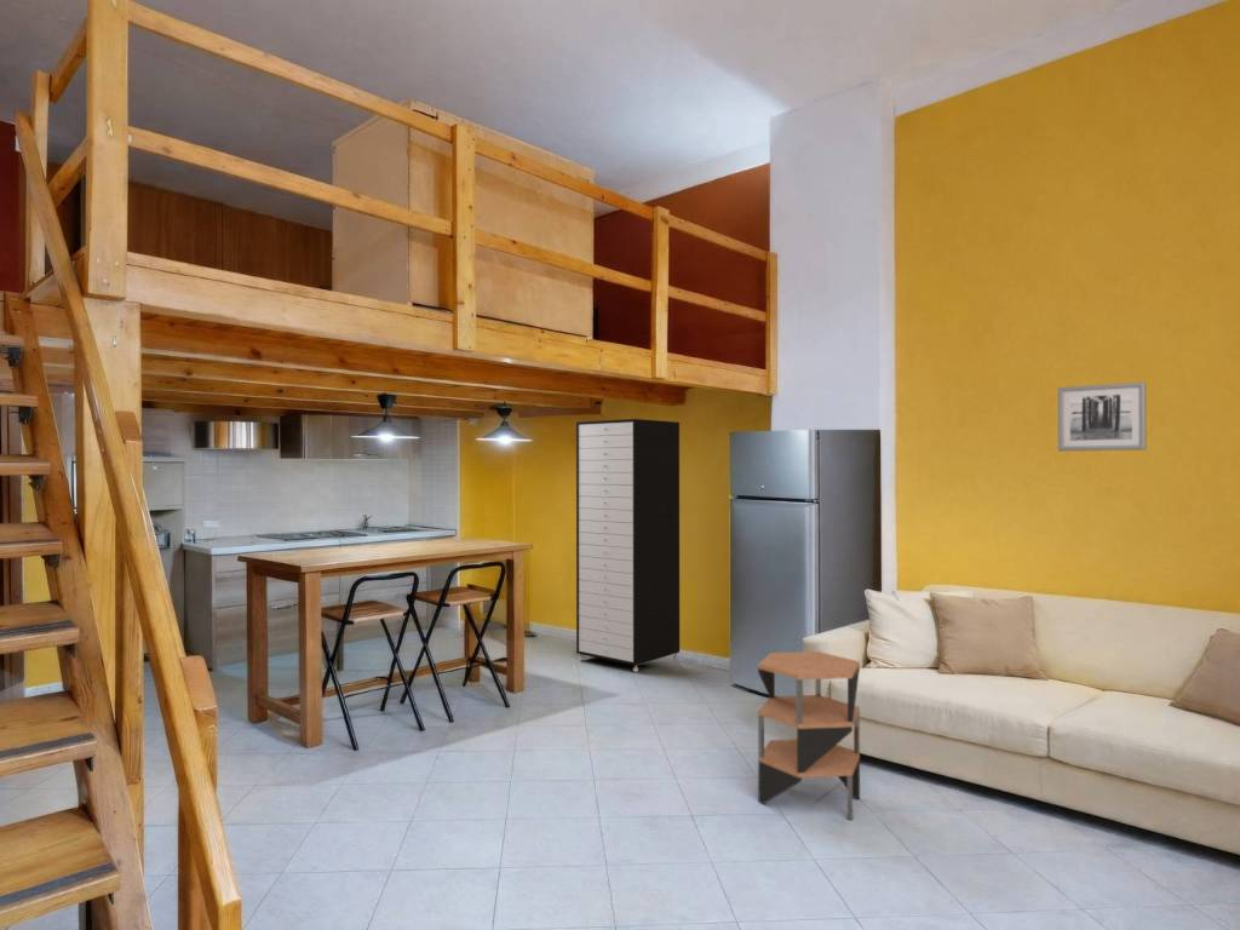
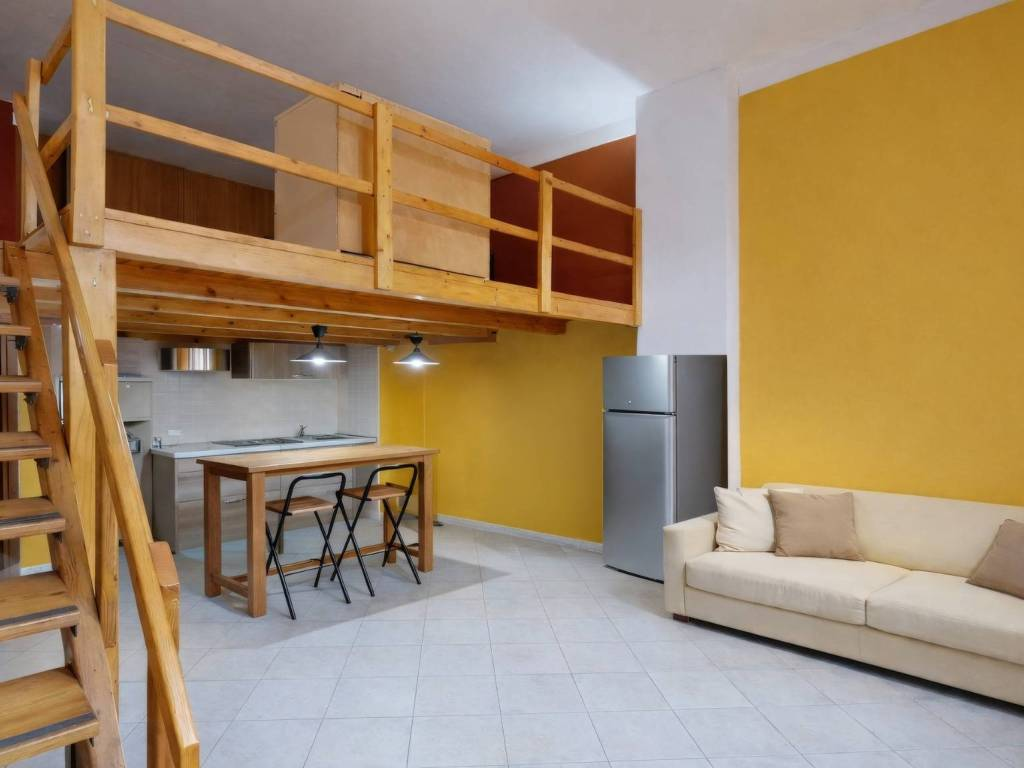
- wall art (1100, 418)
- storage cabinet (627, 540)
- side table (809, 731)
